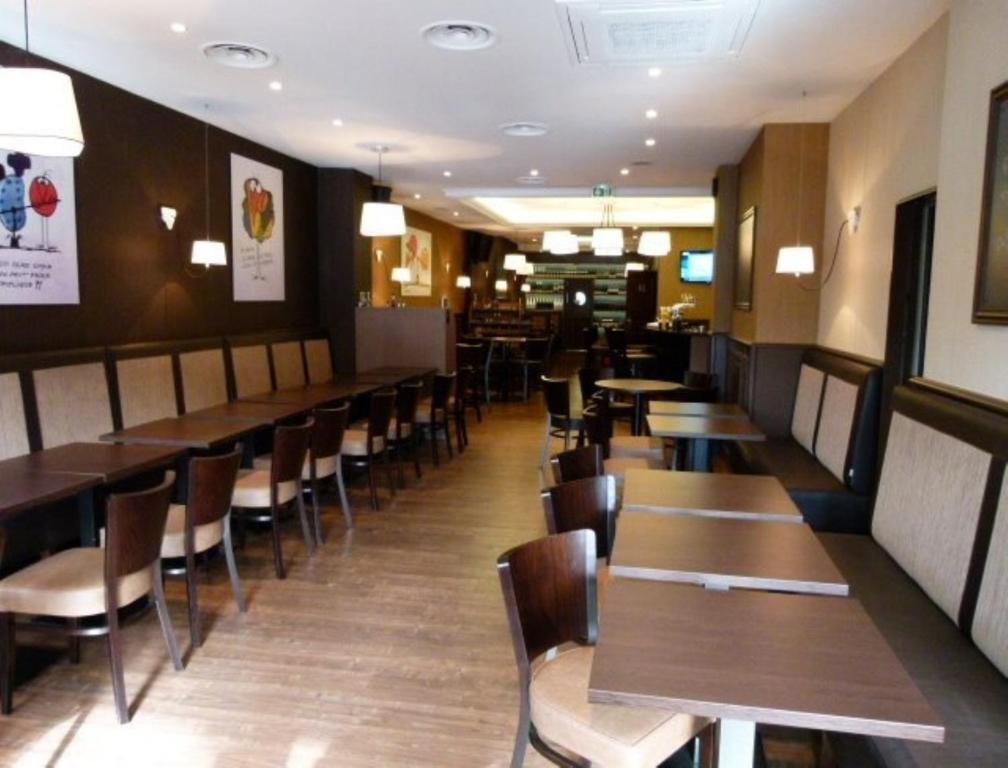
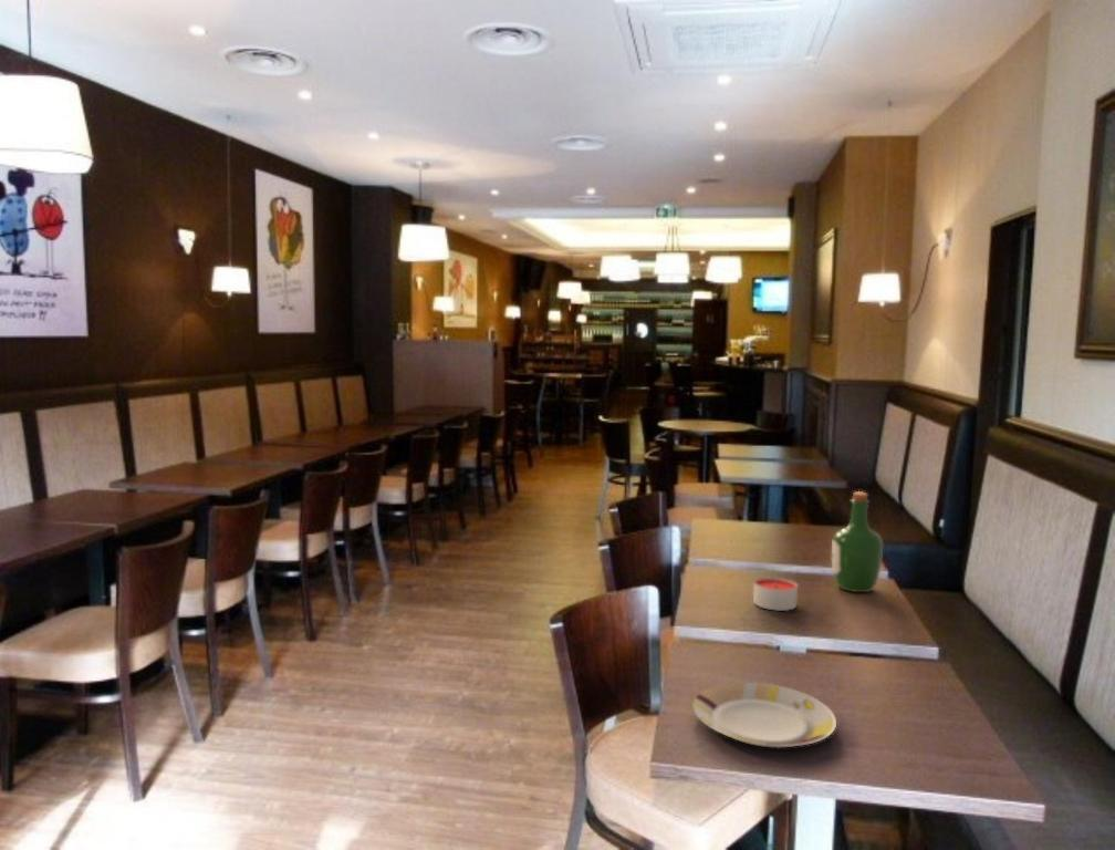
+ plate (762, 716)
+ wine bottle (857, 539)
+ candle (774, 592)
